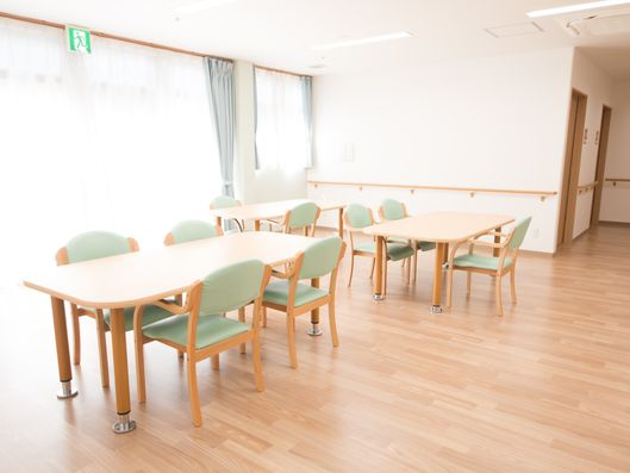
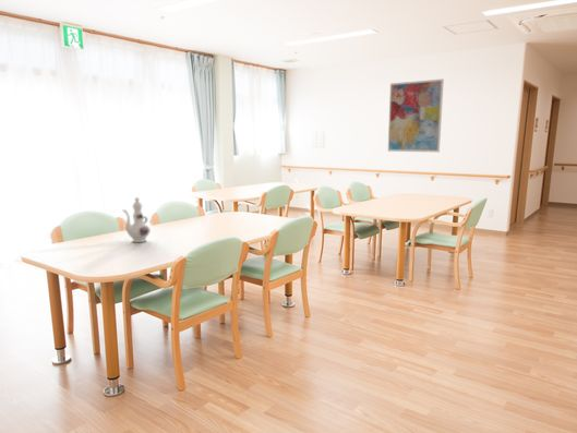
+ wall art (413, 117)
+ chinaware (135, 219)
